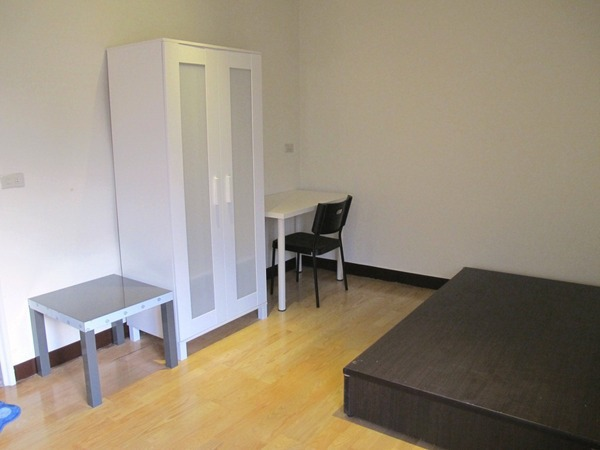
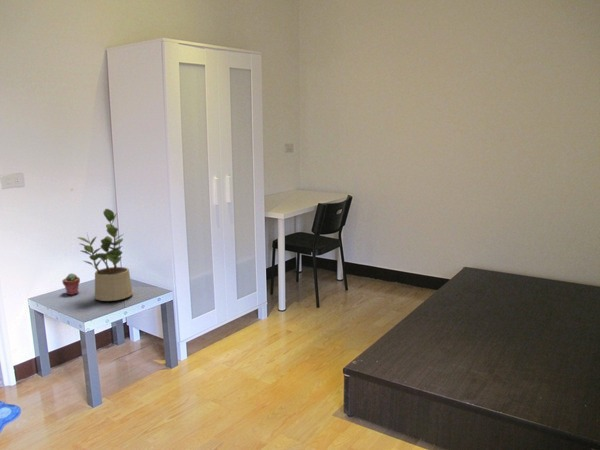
+ potted plant (105, 254)
+ potted succulent (71, 283)
